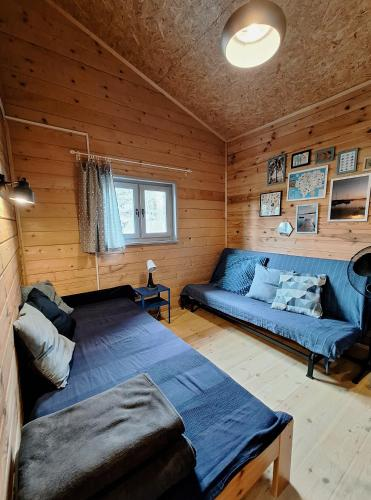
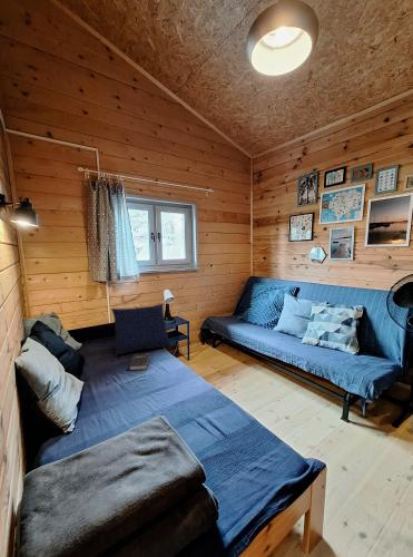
+ cushion (140, 328)
+ hardback book (139, 361)
